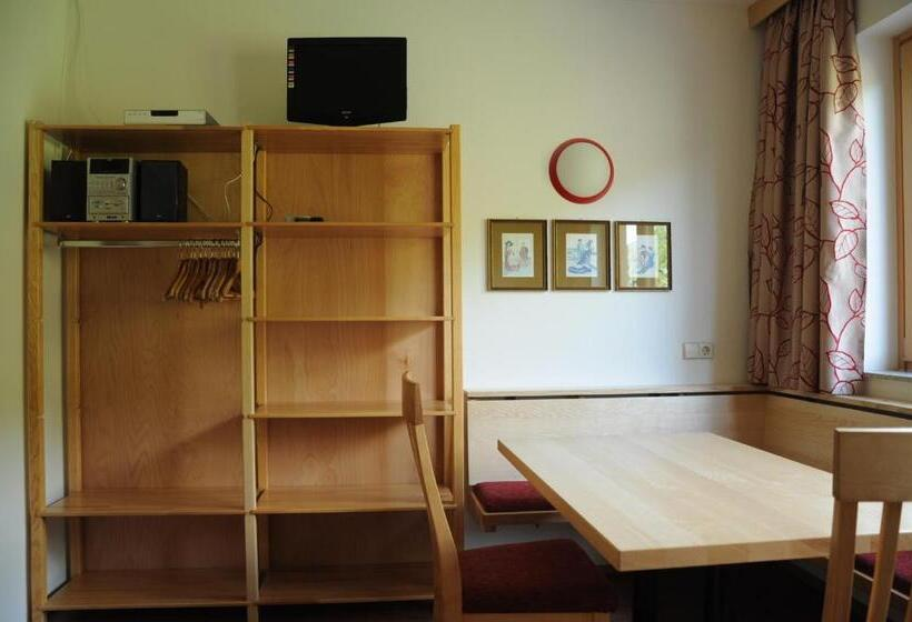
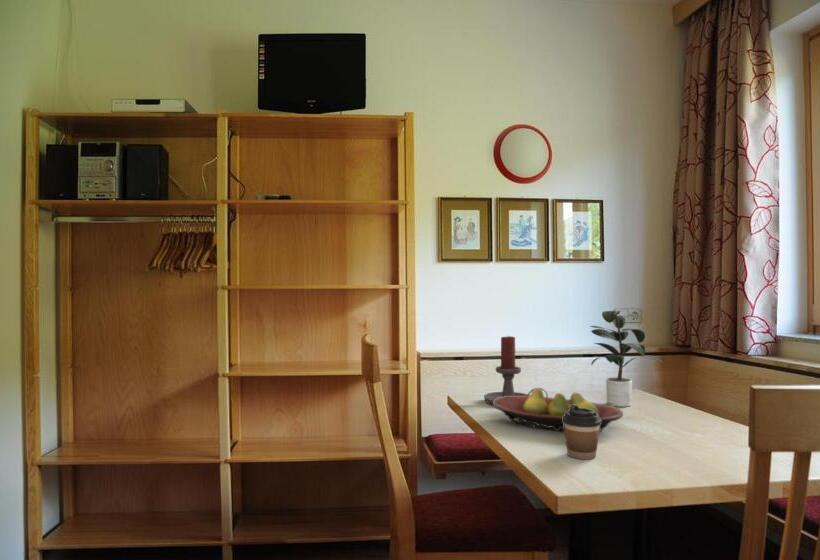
+ coffee cup (581, 431)
+ fruit bowl (555, 408)
+ candle holder (515, 369)
+ potted plant (623, 356)
